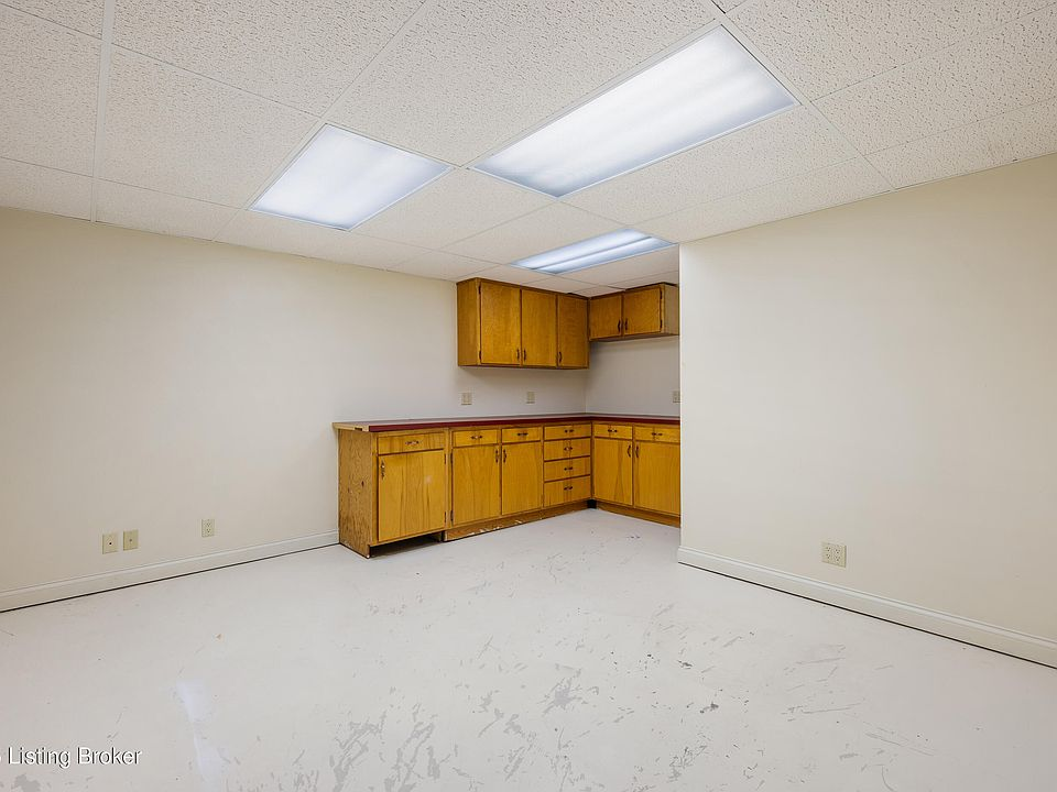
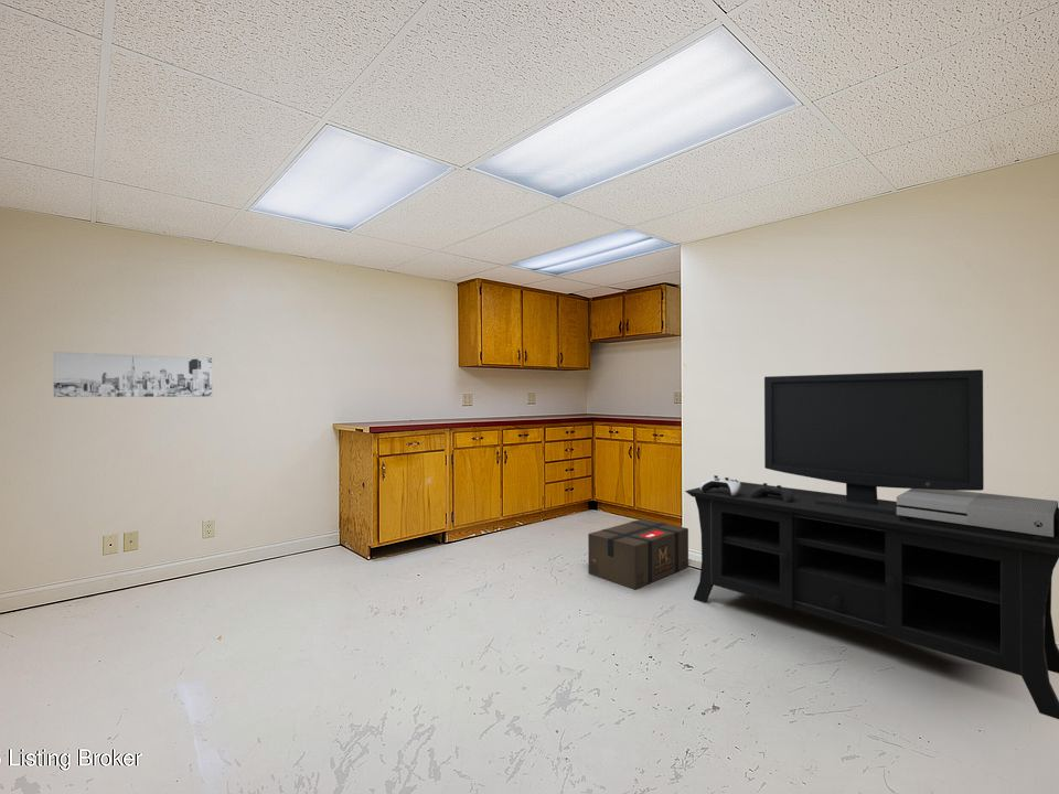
+ media console (849, 503)
+ wall art (139, 375)
+ cardboard box (639, 550)
